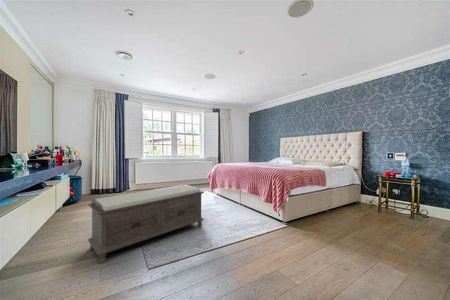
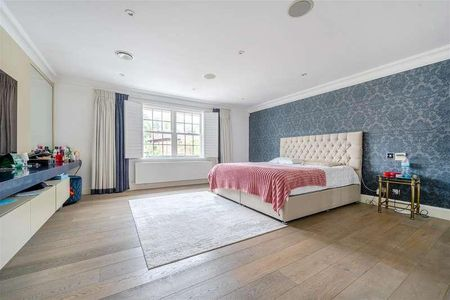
- bench (153, 214)
